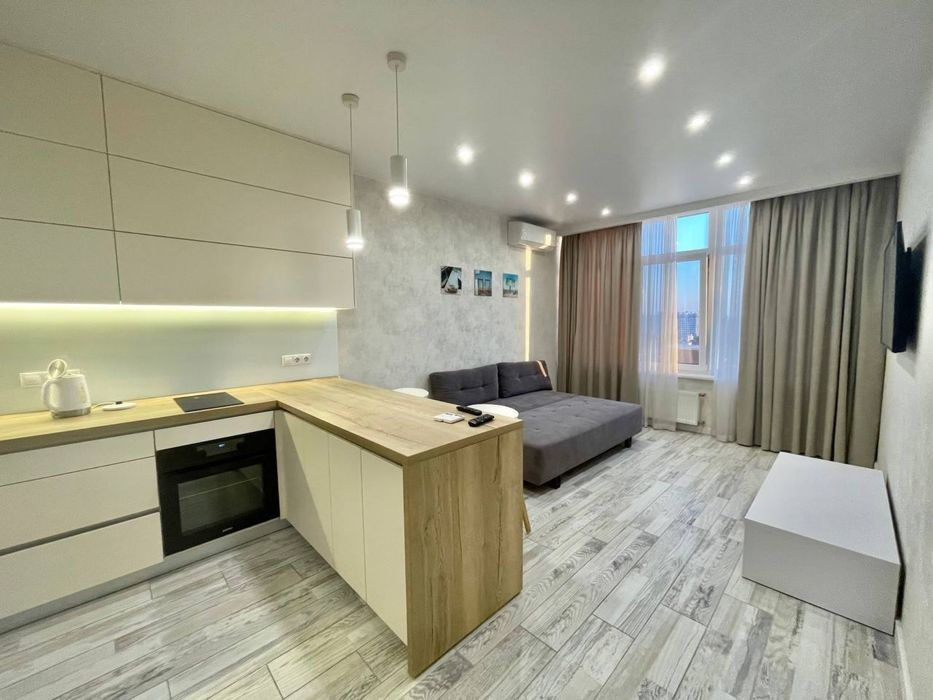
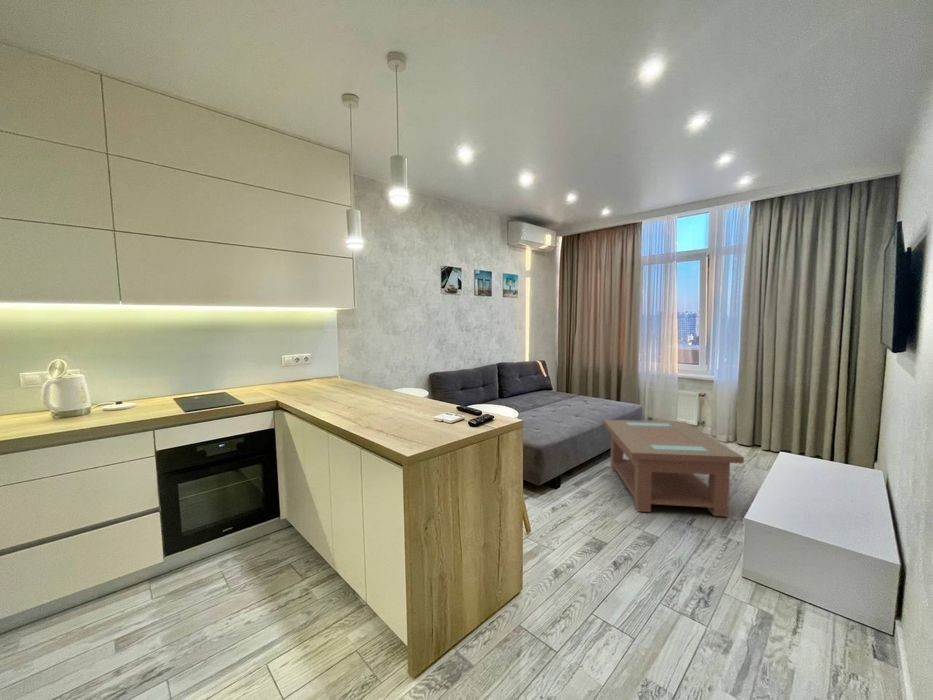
+ coffee table (661, 461)
